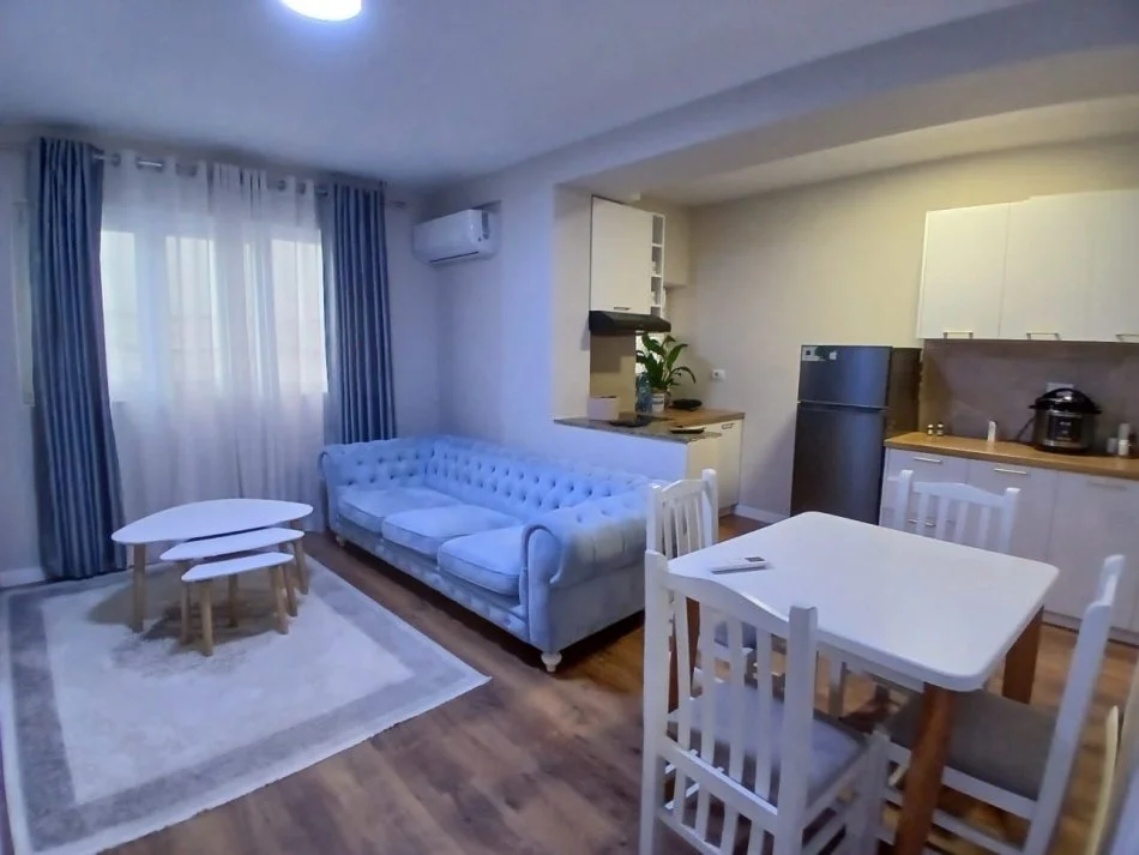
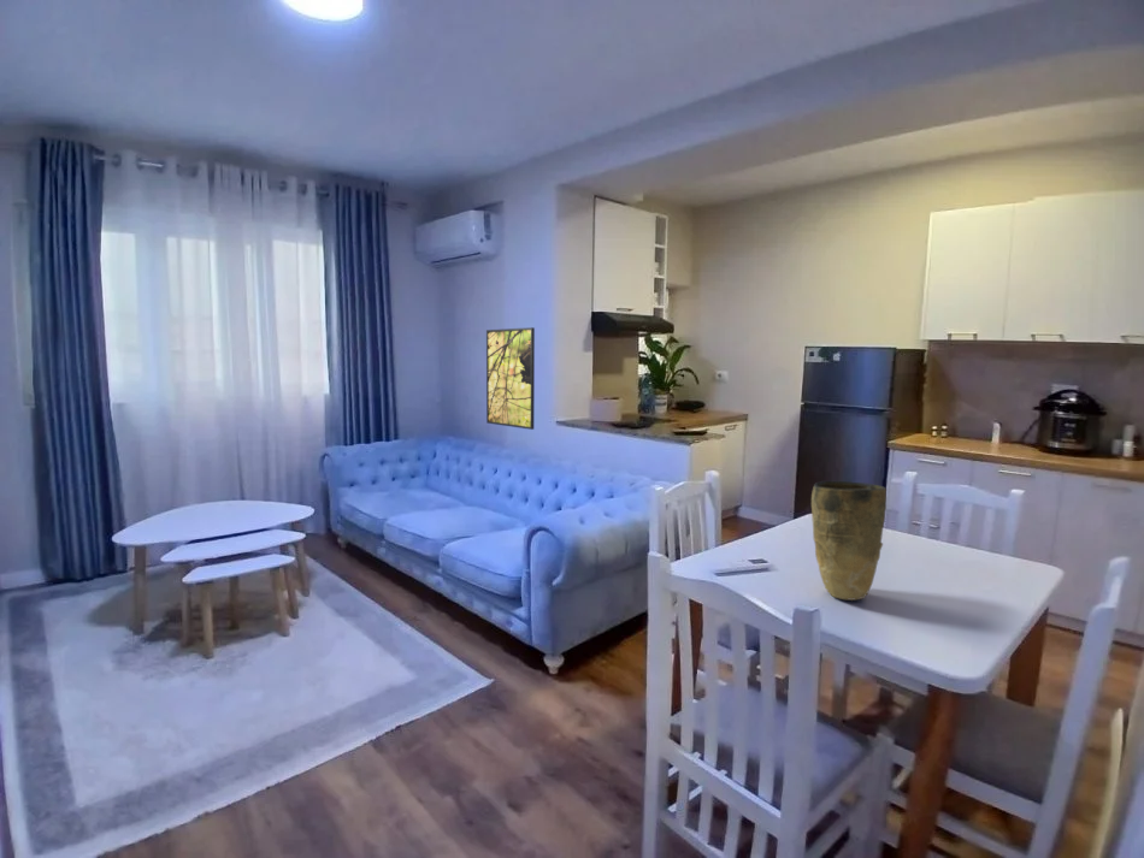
+ vase (845, 538)
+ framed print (508, 378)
